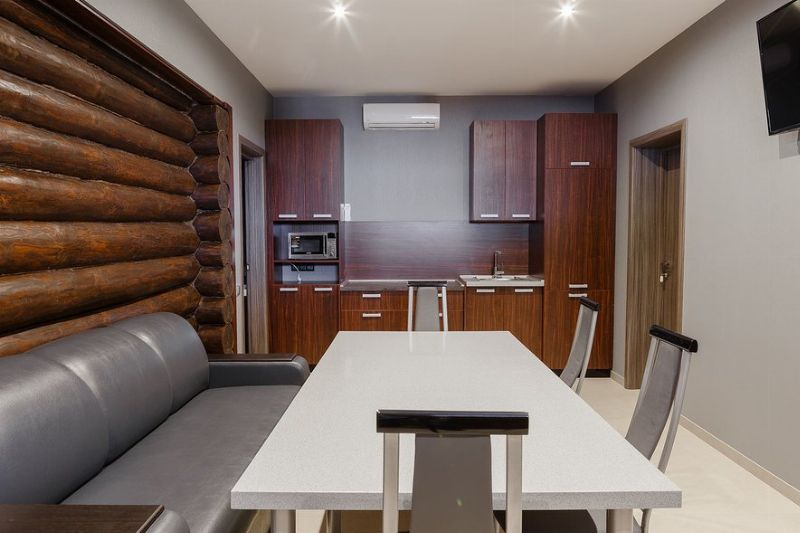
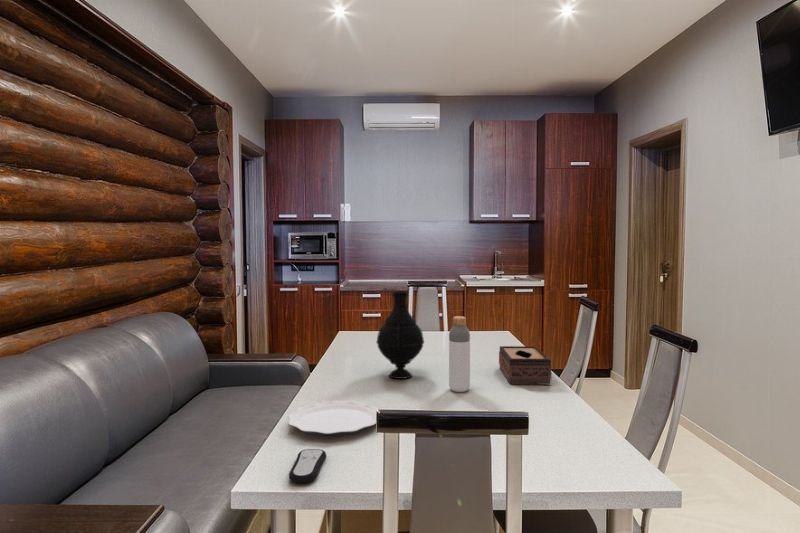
+ plate (335, 418)
+ remote control (307, 464)
+ vase (400, 334)
+ bottle (459, 353)
+ tissue box (523, 364)
